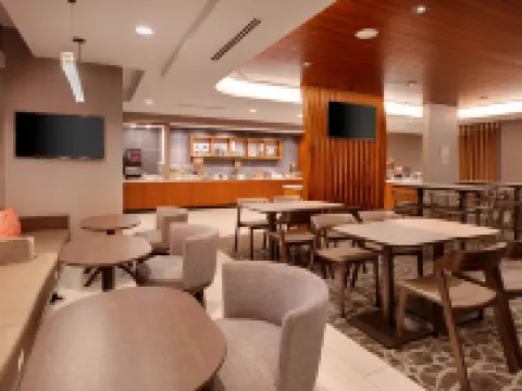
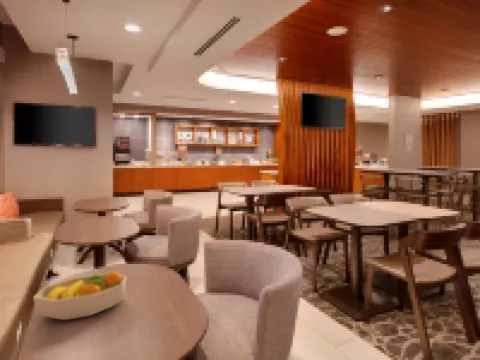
+ fruit bowl (84, 291)
